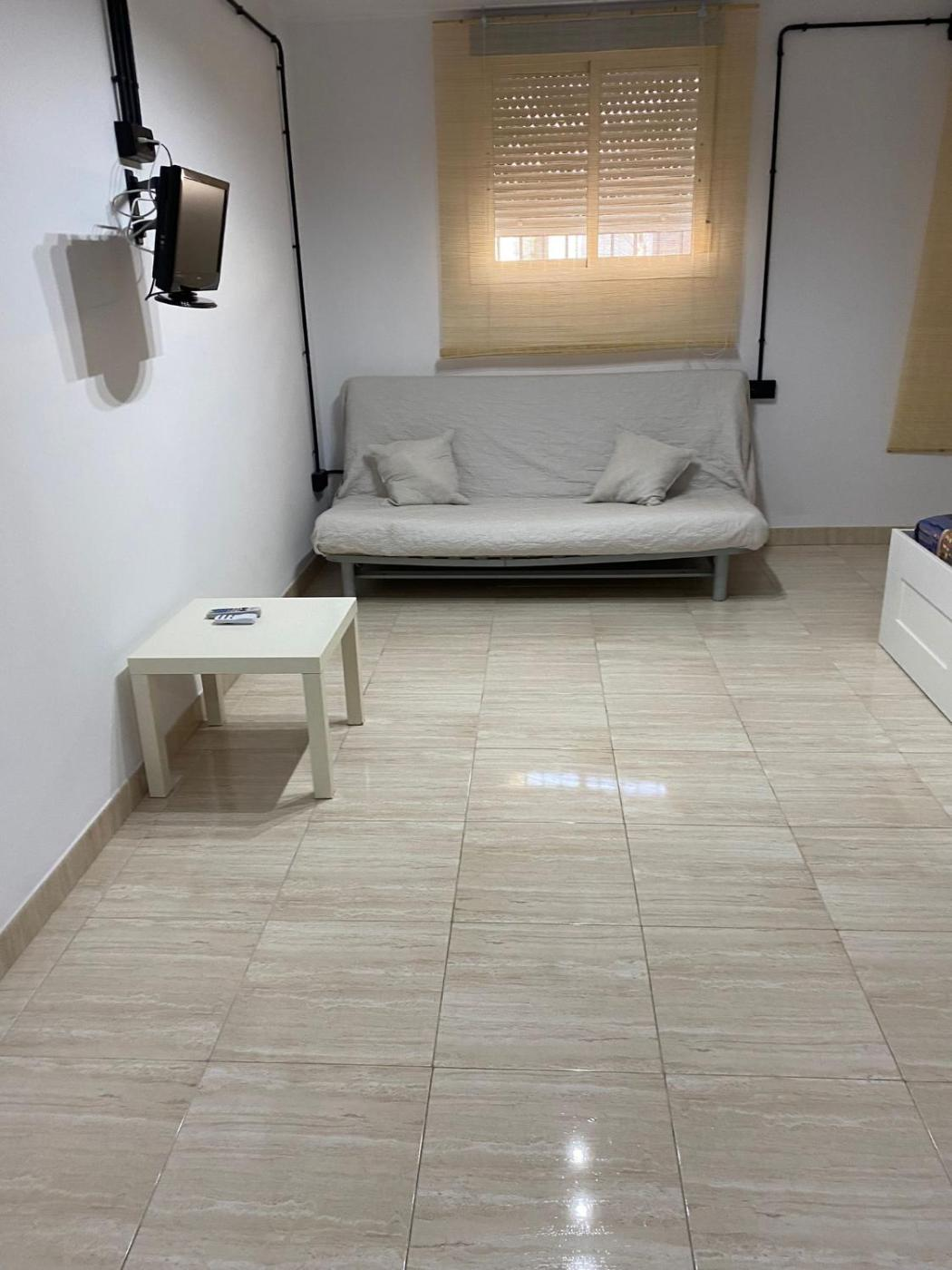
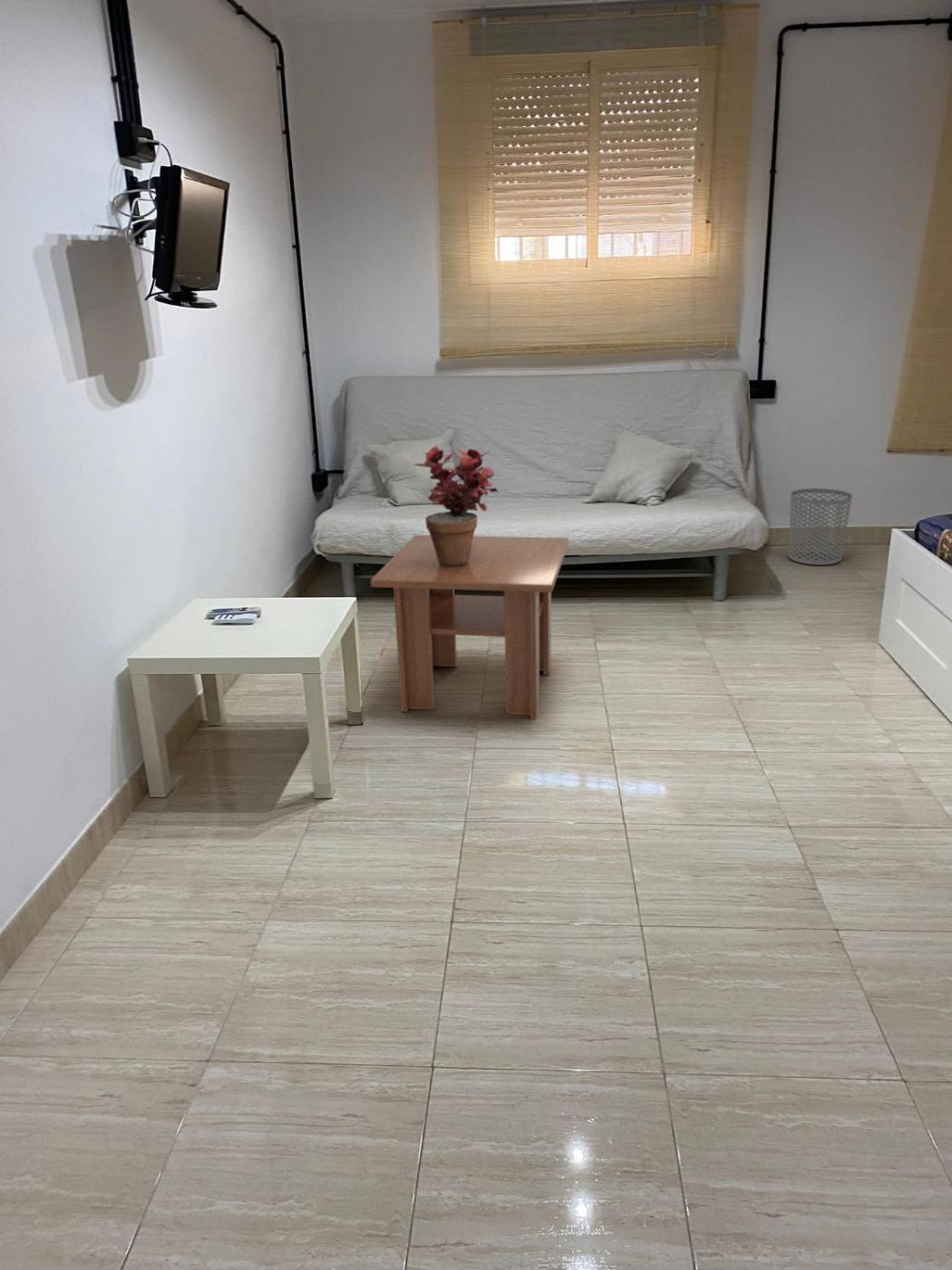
+ waste bin (818, 526)
+ coffee table (478, 624)
+ potted plant (457, 503)
